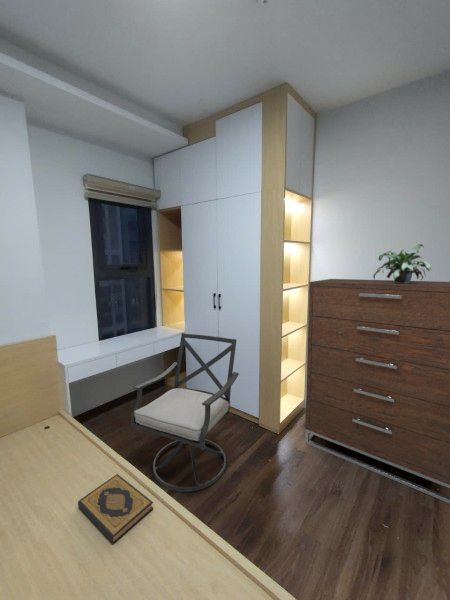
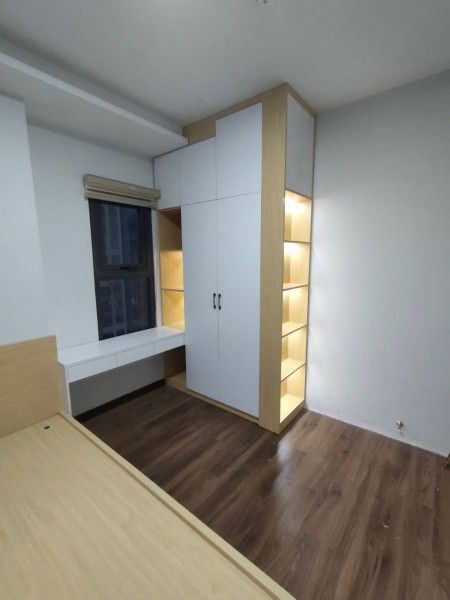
- potted plant (406, 263)
- chair (189, 405)
- hardback book (115, 504)
- dresser (381, 371)
